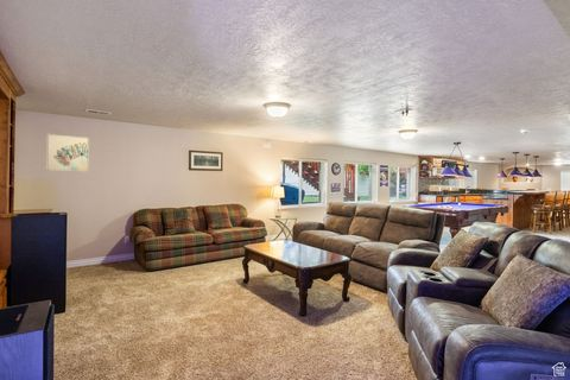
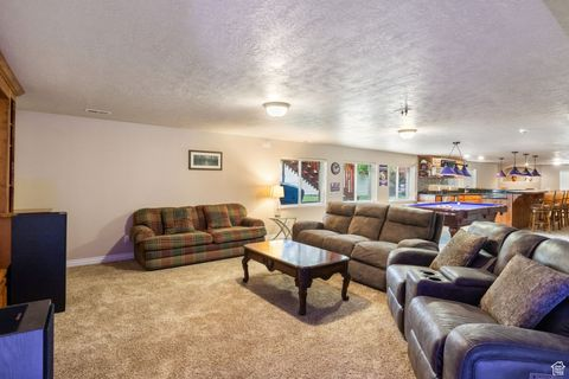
- wall art (68, 153)
